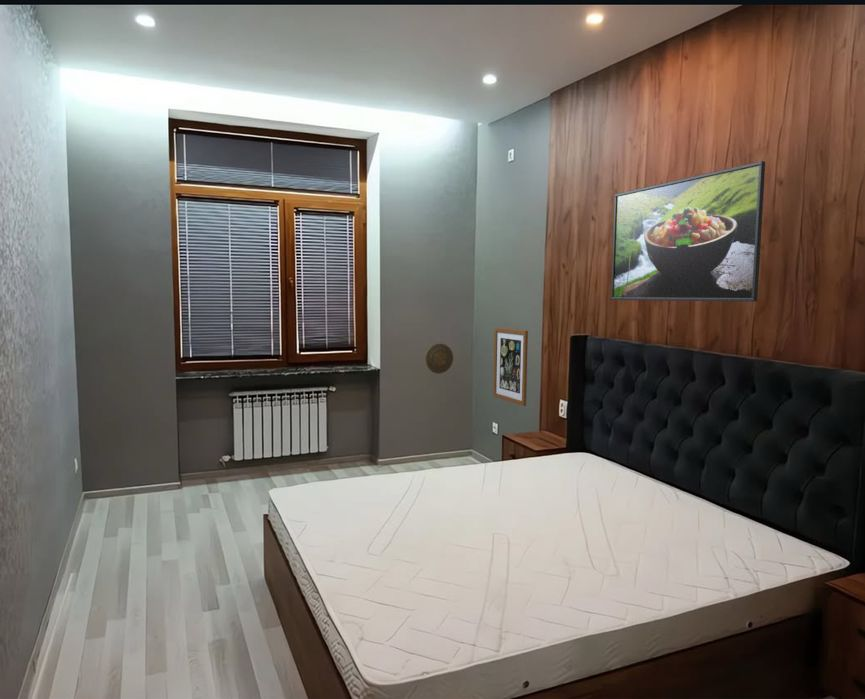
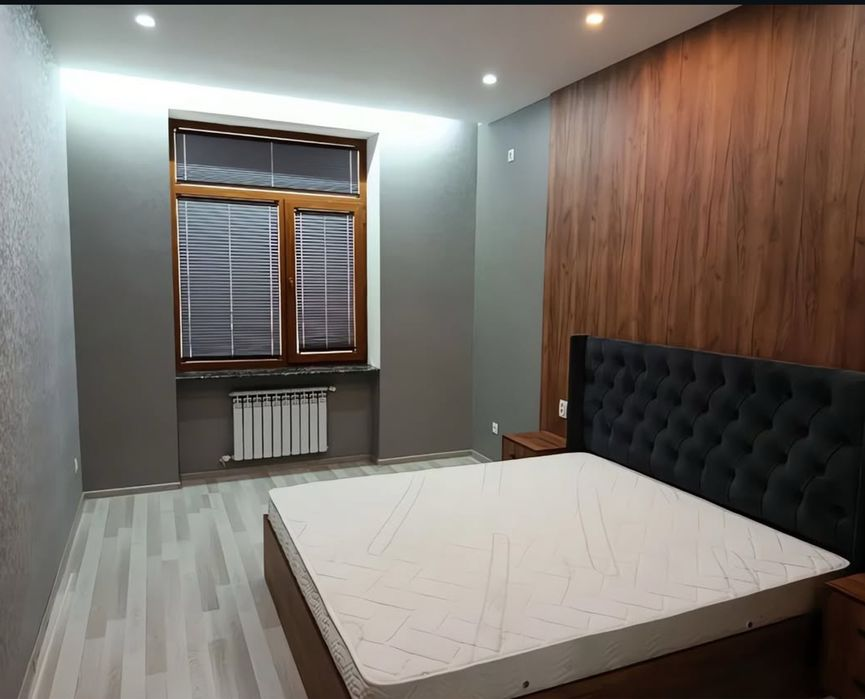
- wall art (509, 365)
- decorative plate (440, 358)
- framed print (676, 240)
